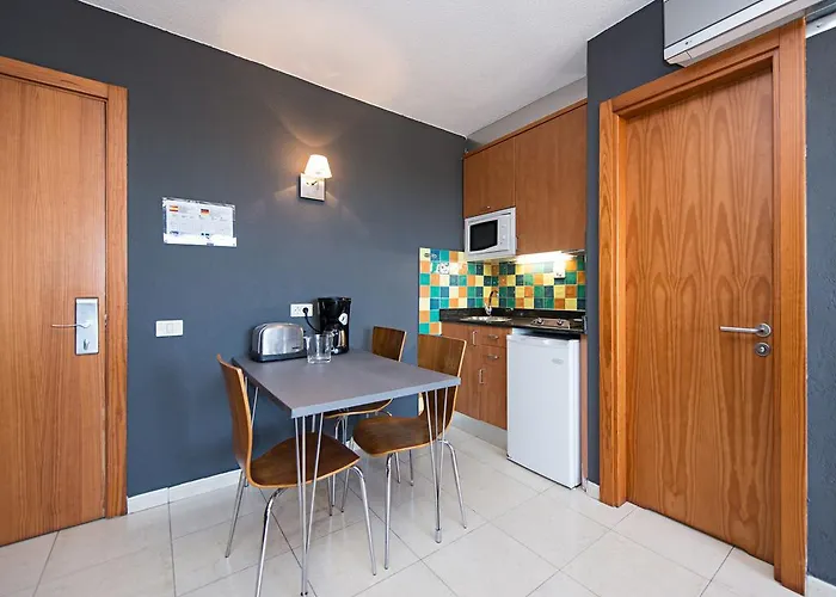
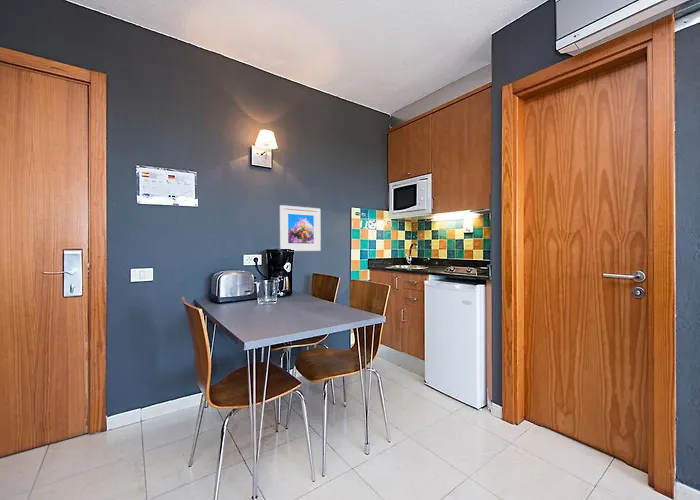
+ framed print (301, 229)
